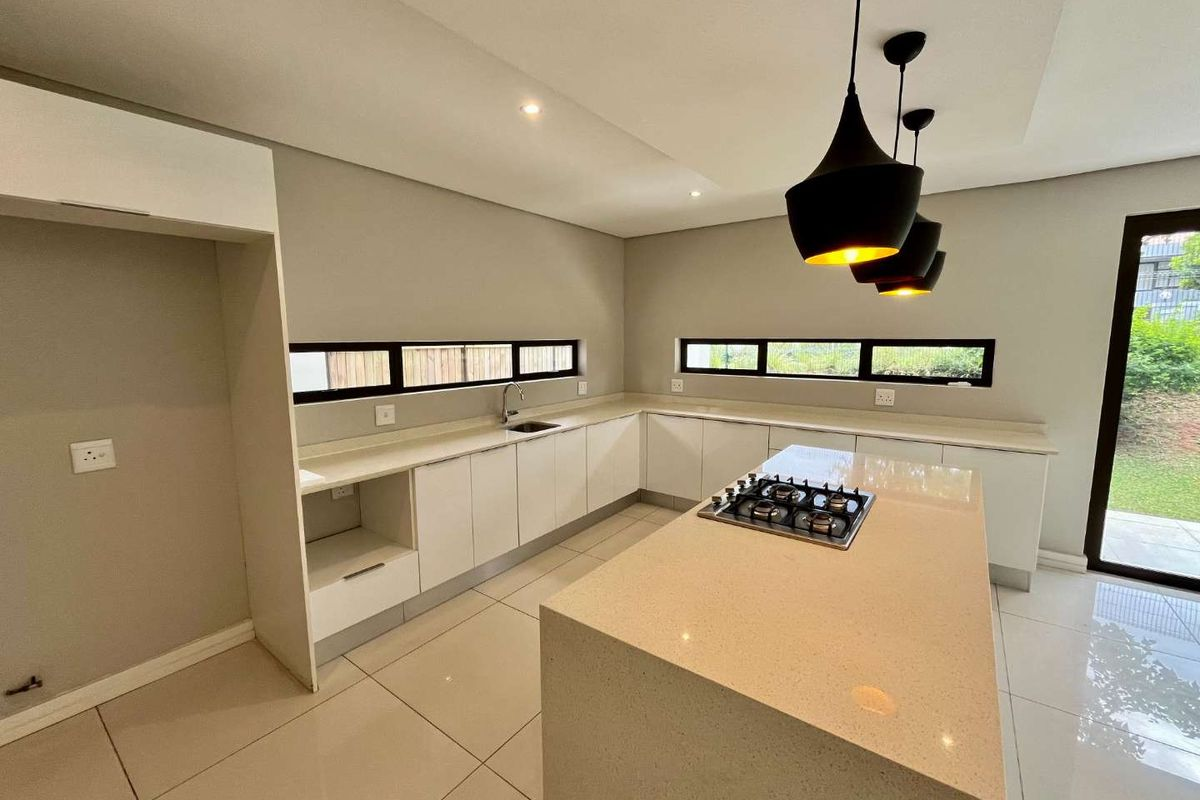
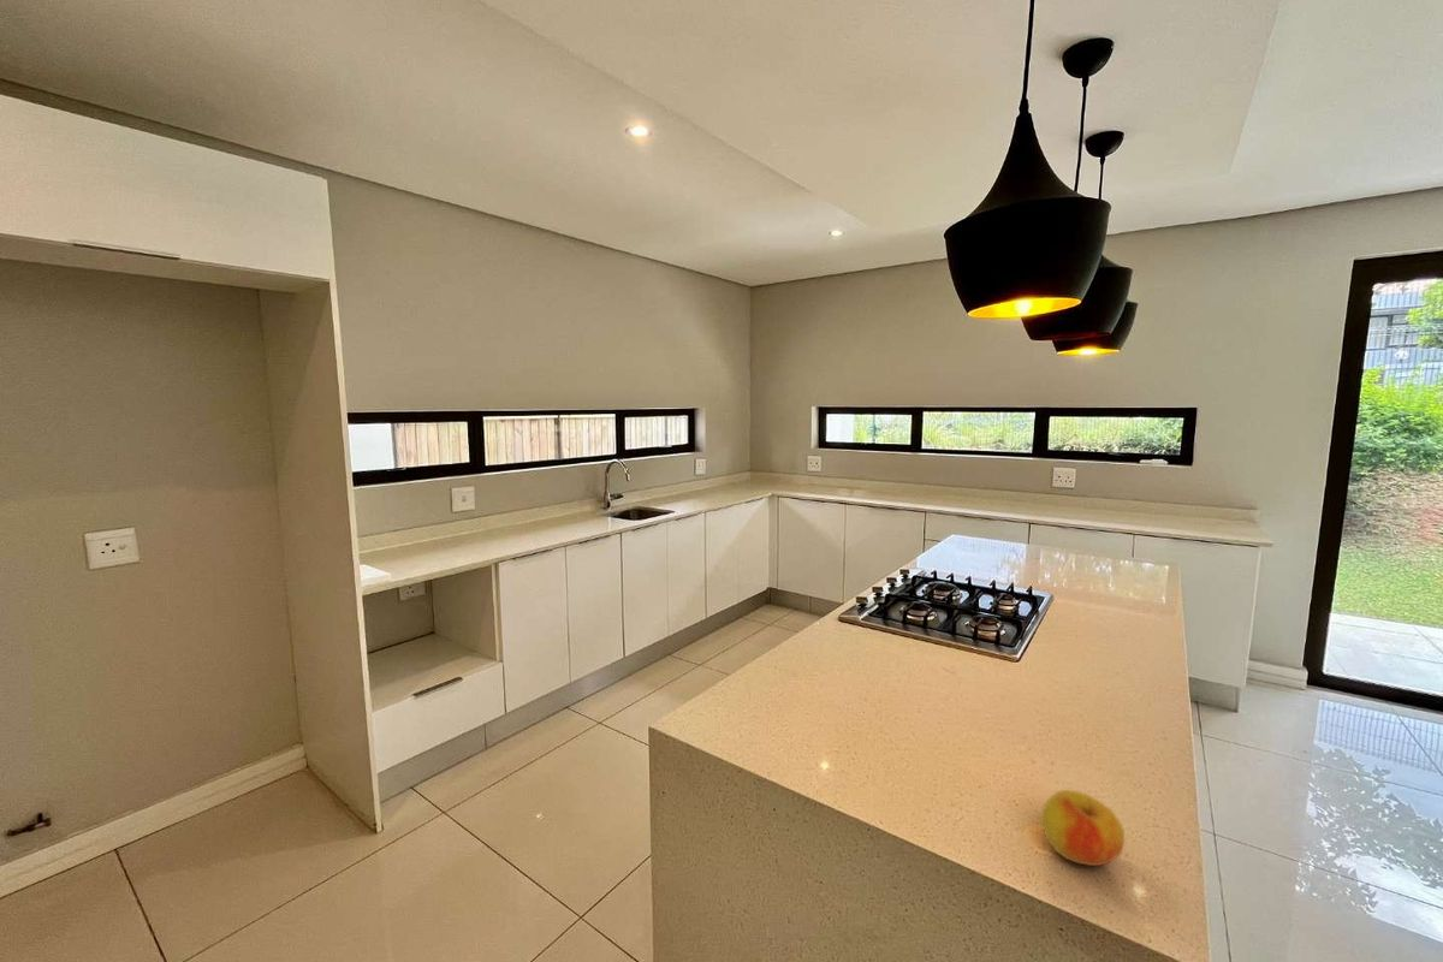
+ apple (1081, 827)
